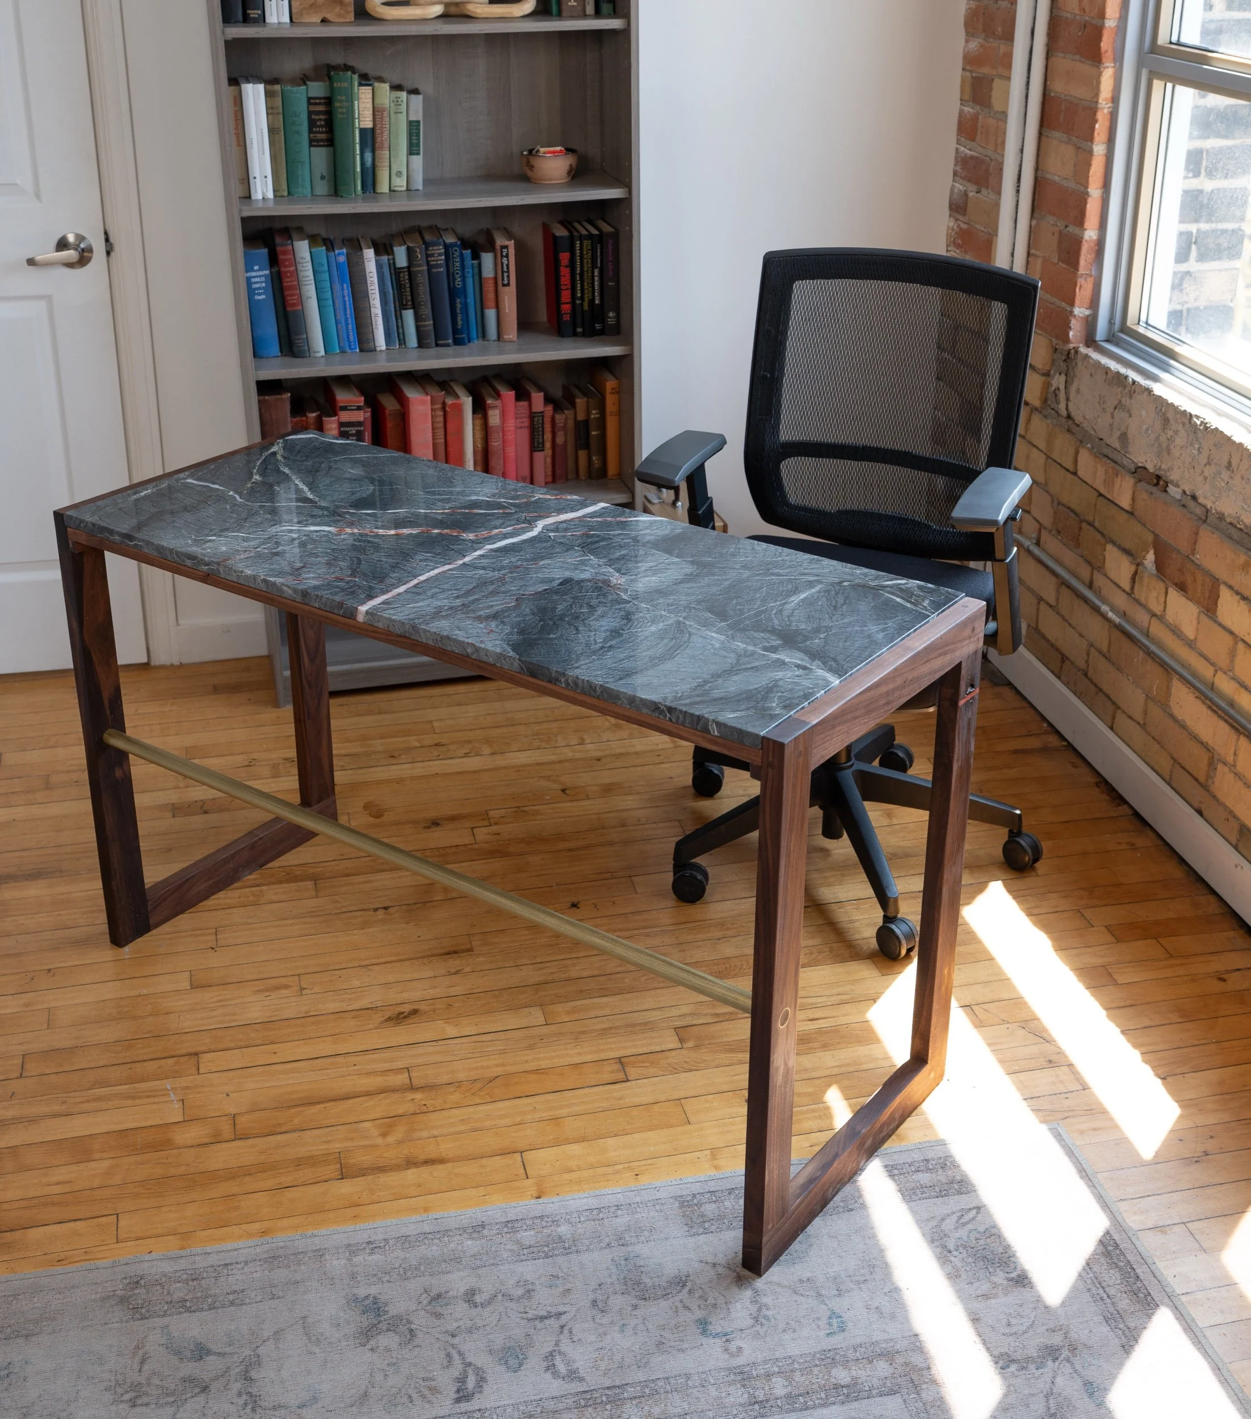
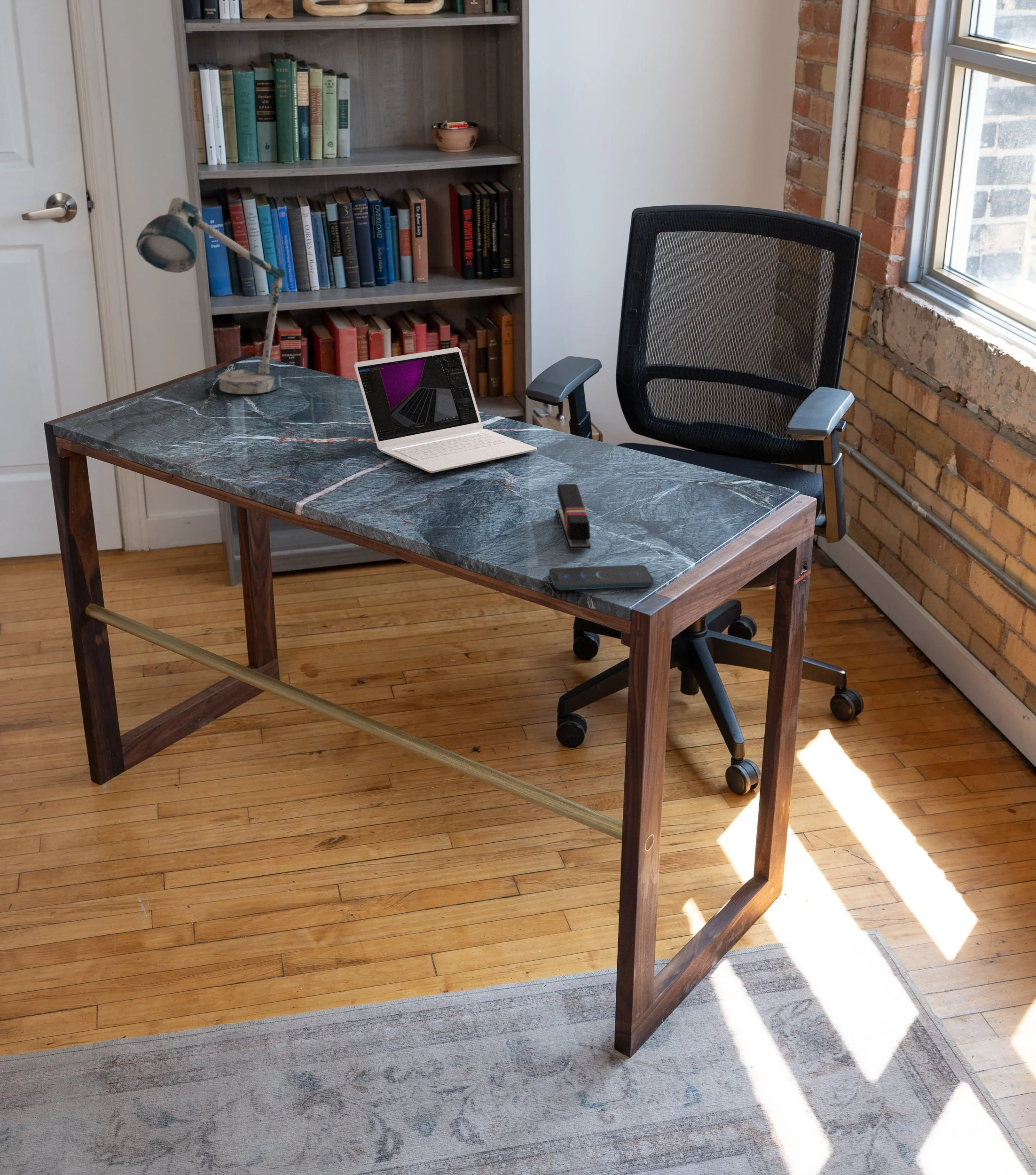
+ laptop (445, 402)
+ stapler (573, 515)
+ smartphone (601, 577)
+ desk lamp (192, 267)
